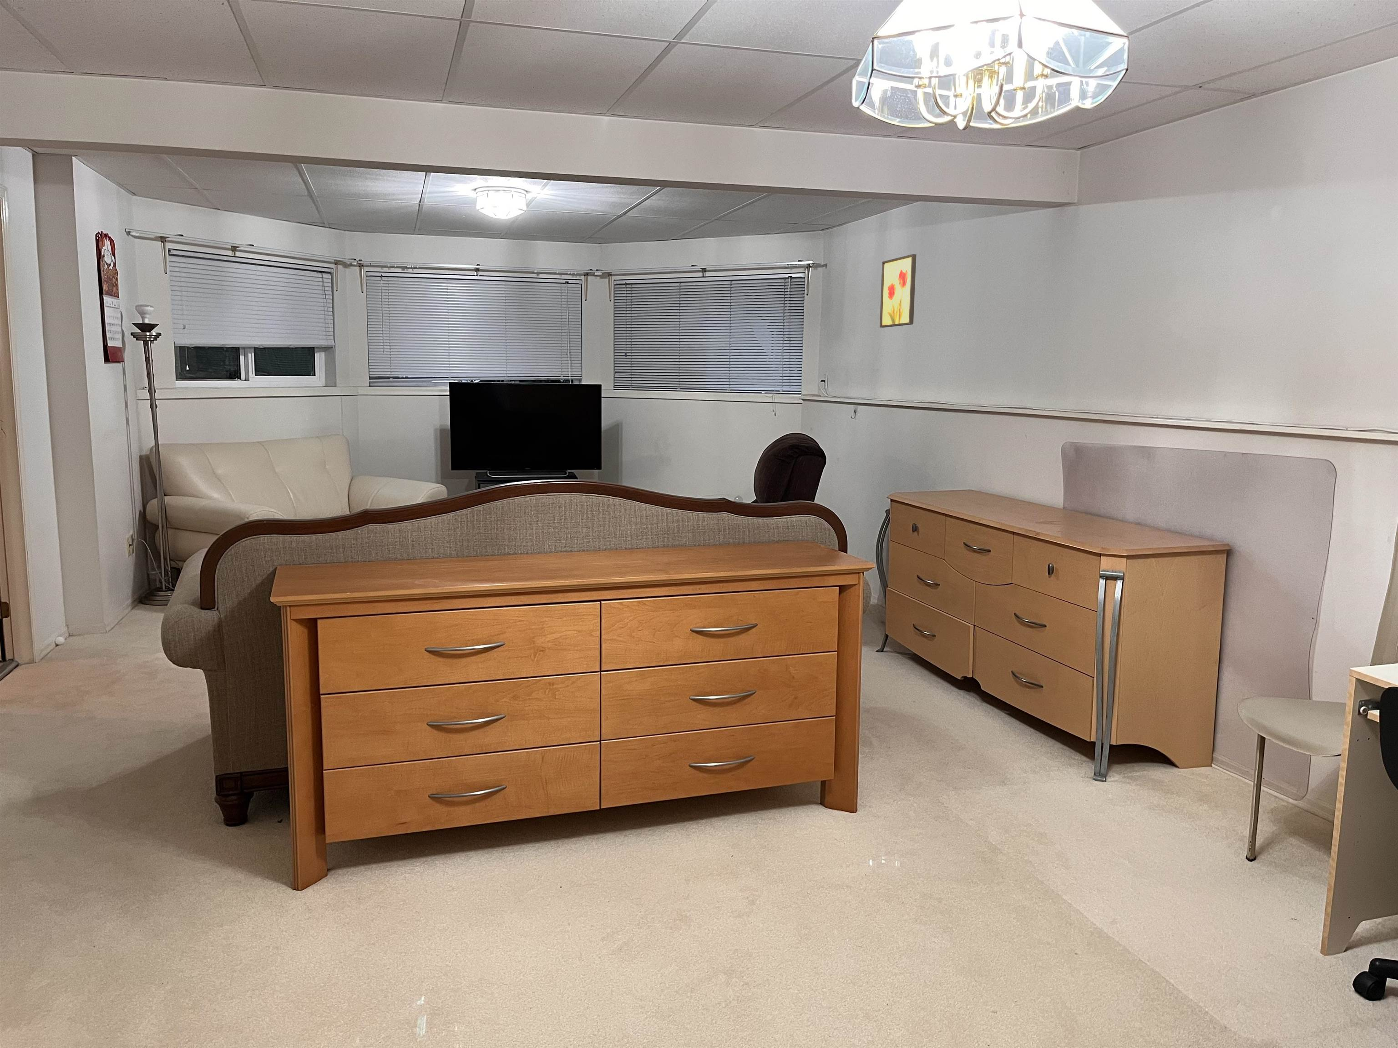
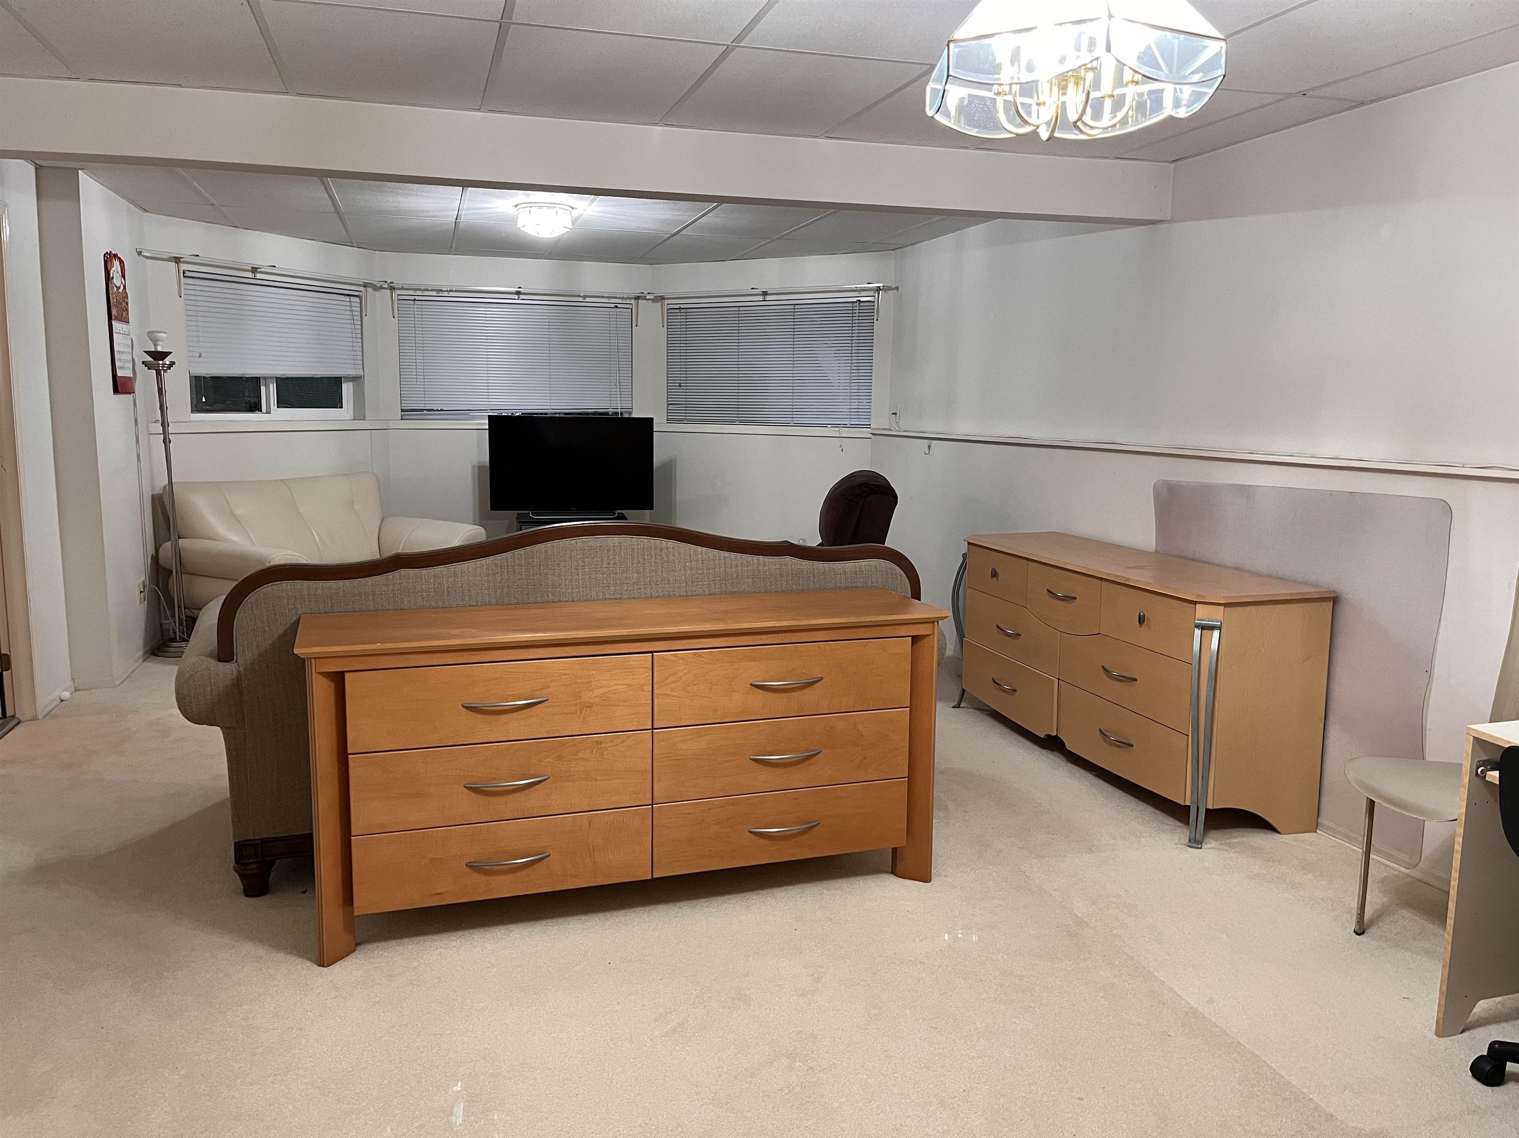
- wall art (898, 292)
